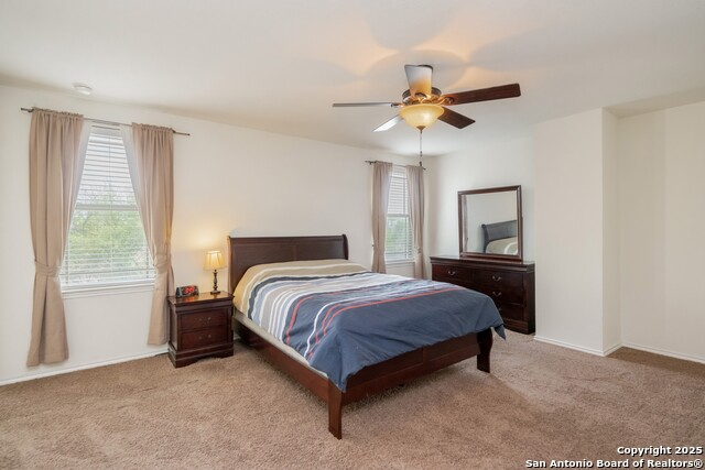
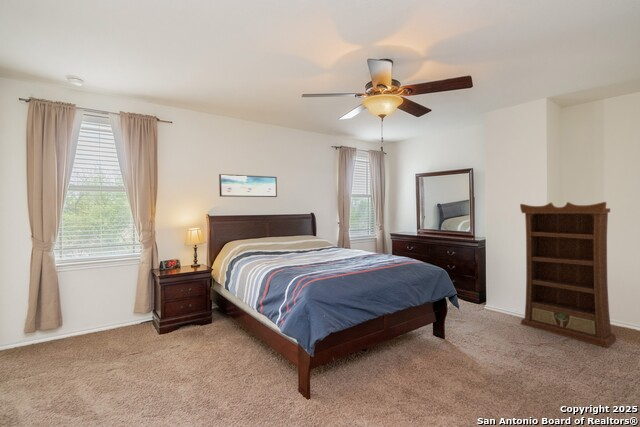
+ bookcase (564, 267)
+ wall art (249, 186)
